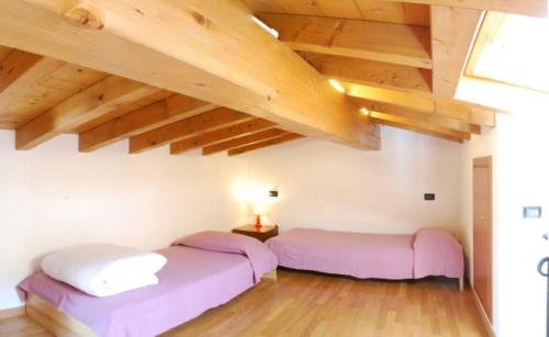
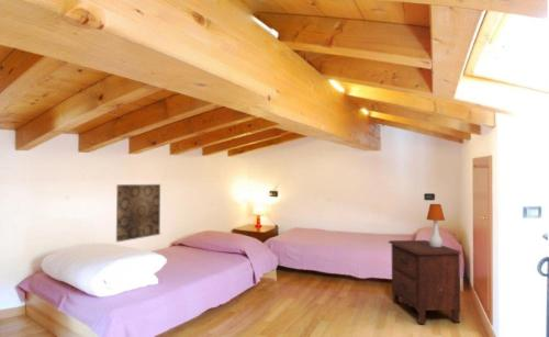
+ wall art (139, 211)
+ nightstand (422, 278)
+ table lamp (435, 224)
